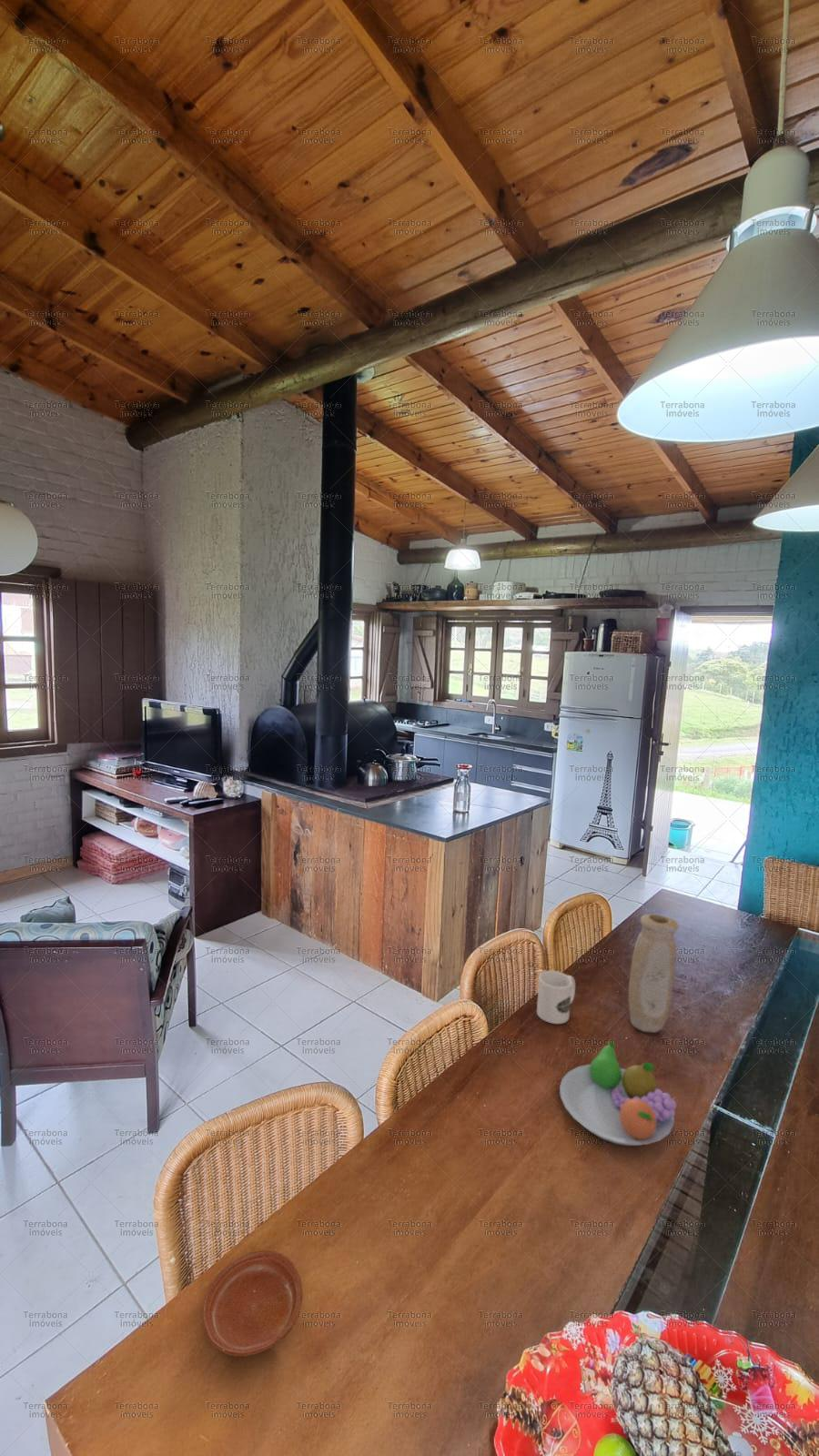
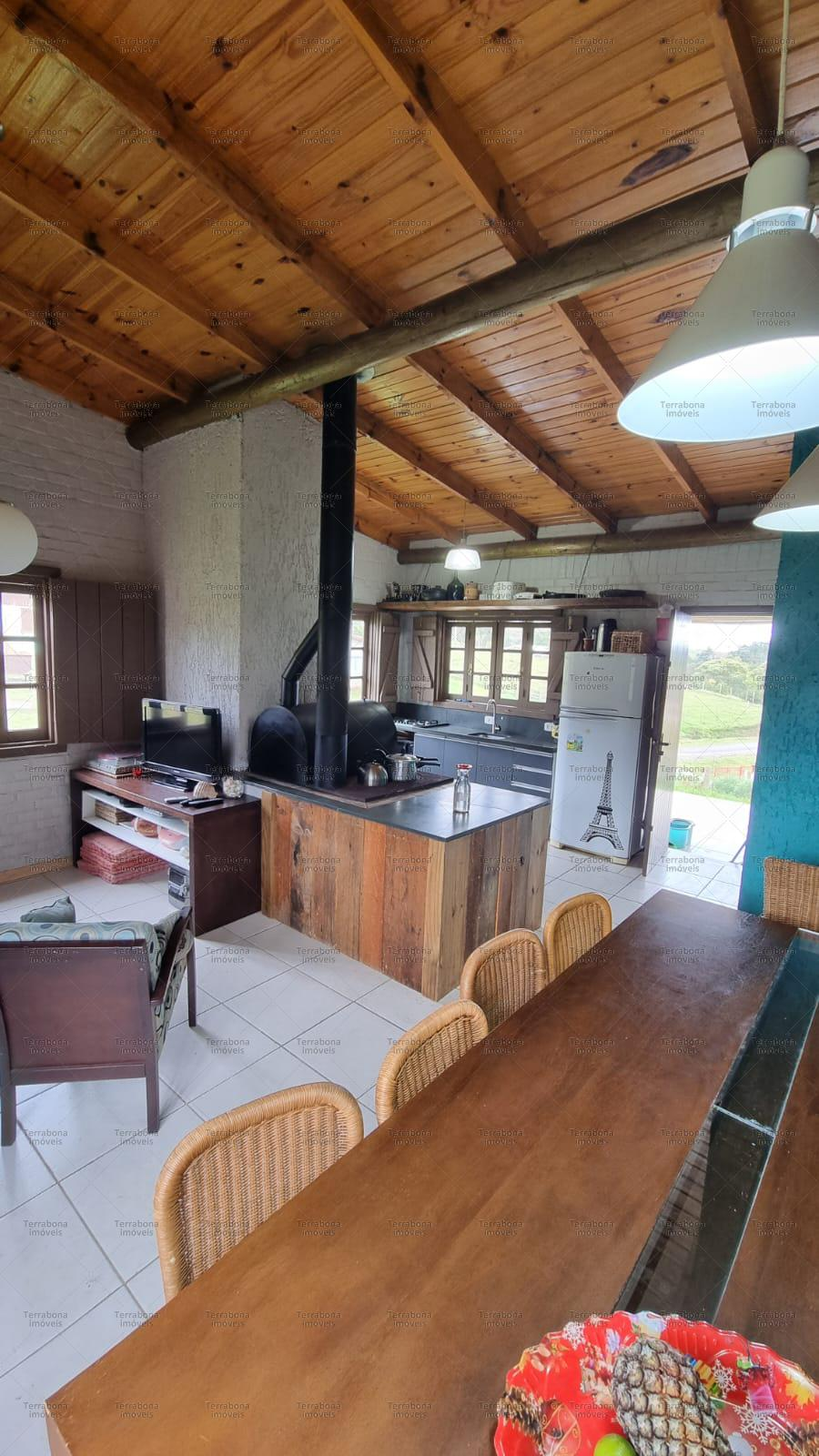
- plate (253, 1307)
- mug (559, 994)
- vase (652, 973)
- fruit bowl (617, 1088)
